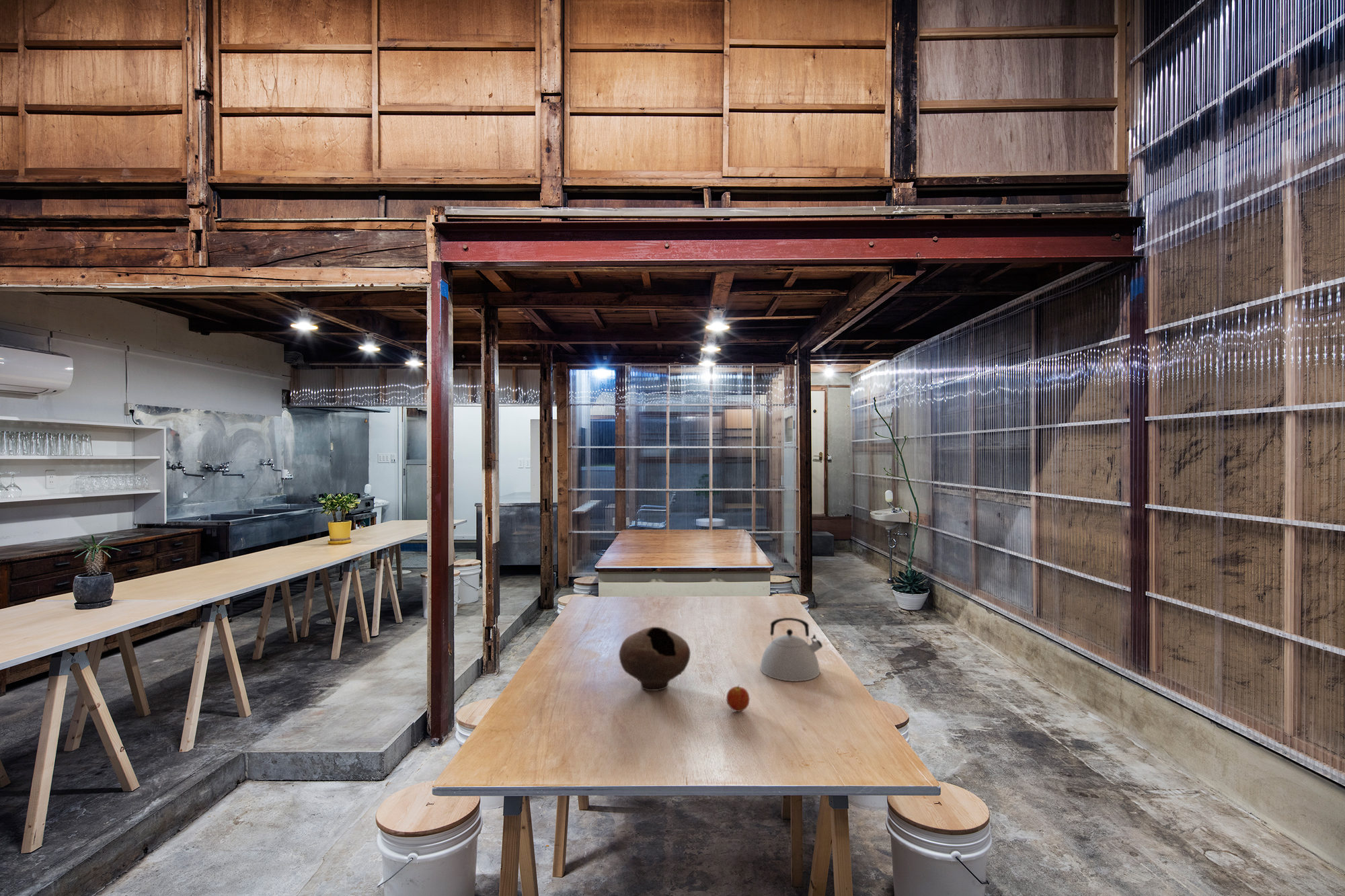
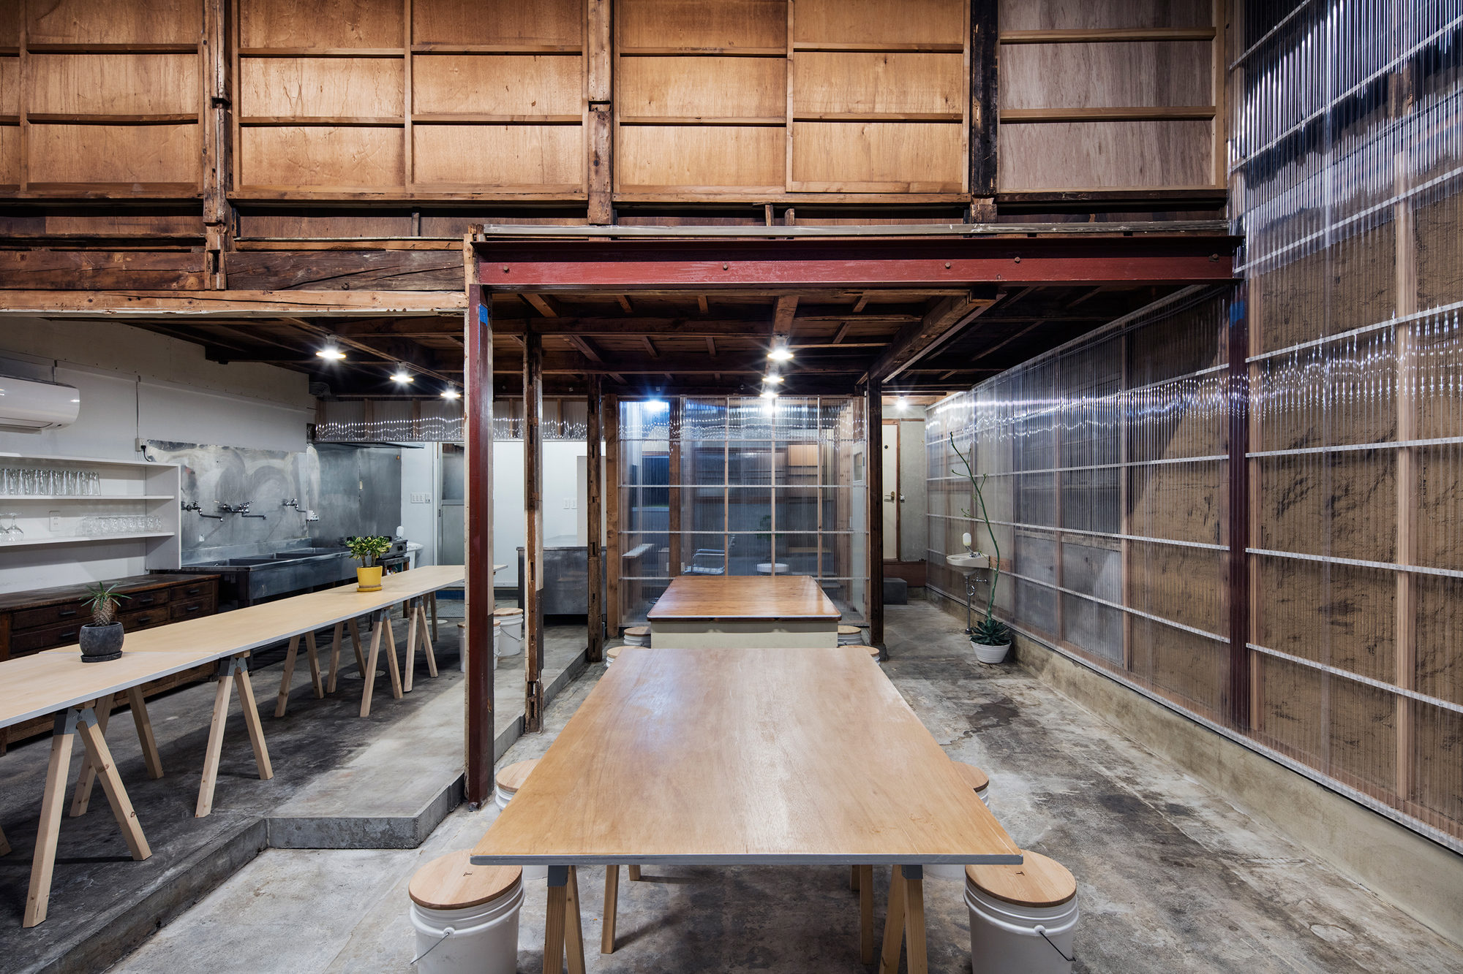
- bowl (654, 657)
- fruit (738, 697)
- kettle (791, 643)
